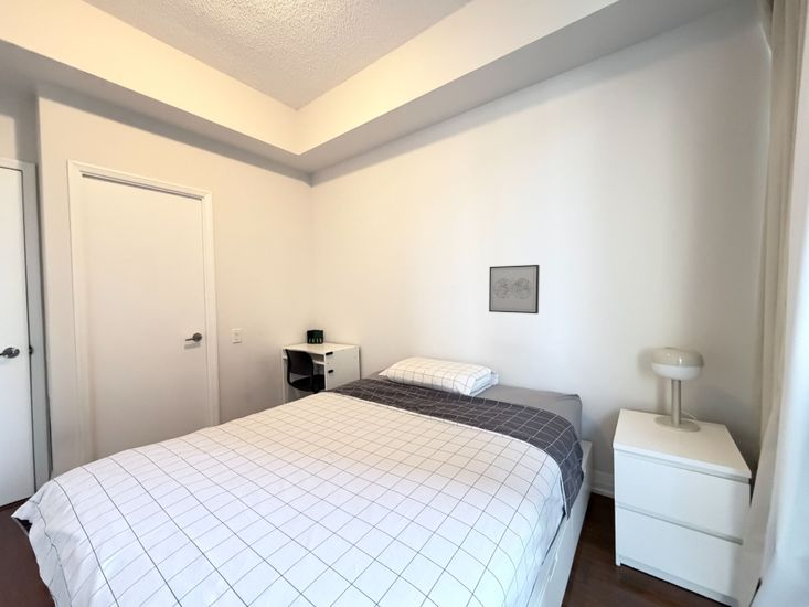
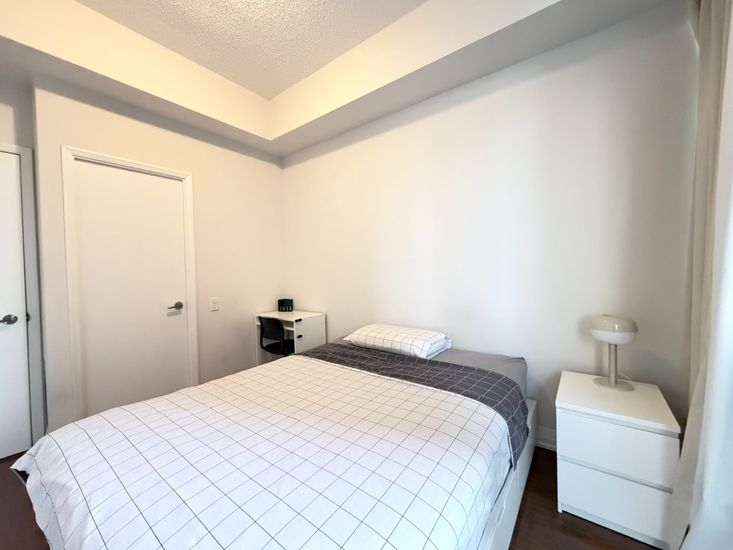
- wall art (512, 289)
